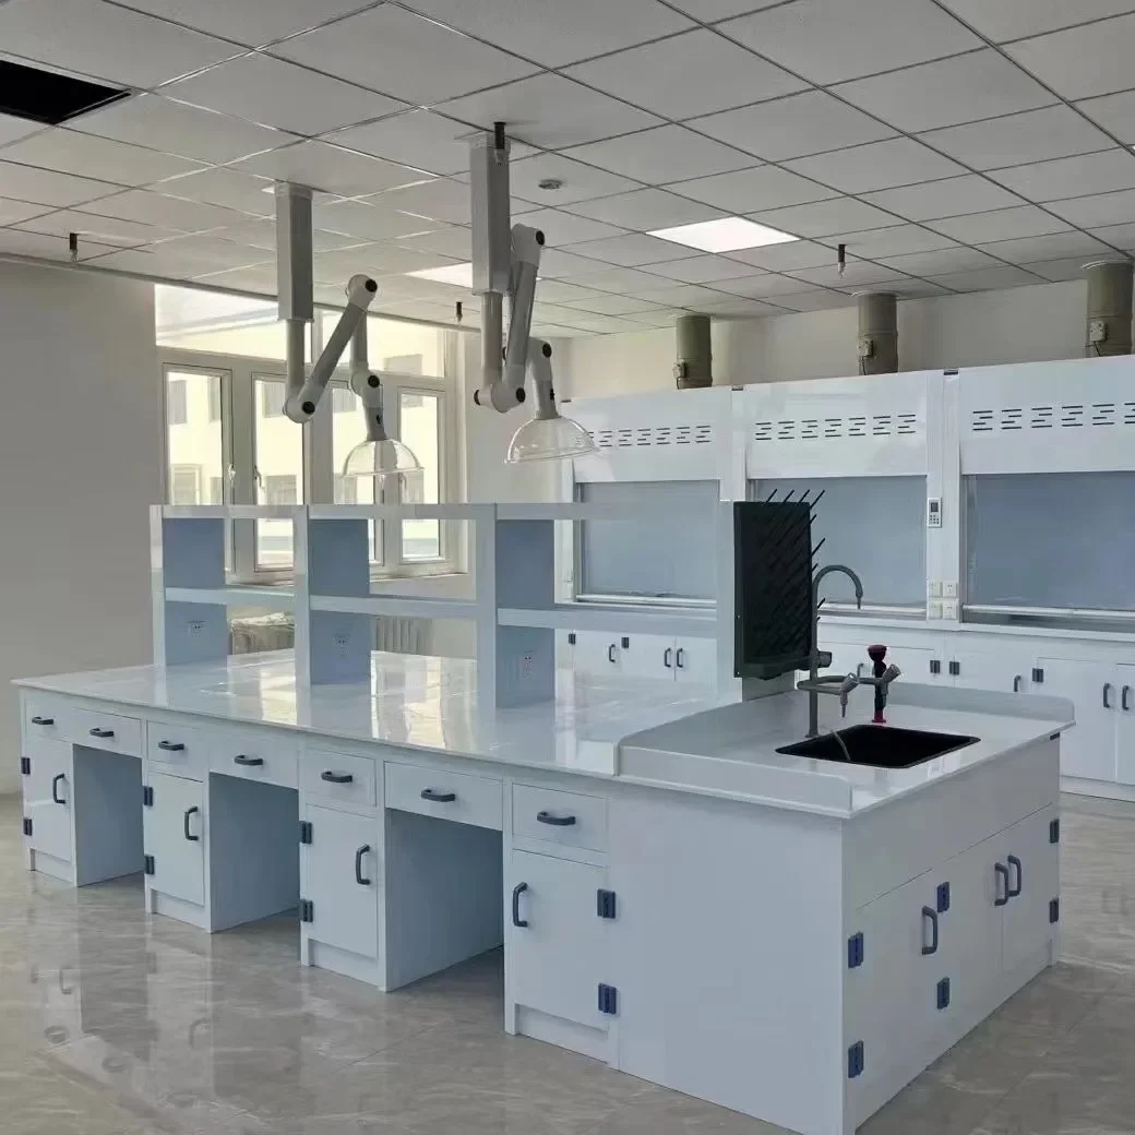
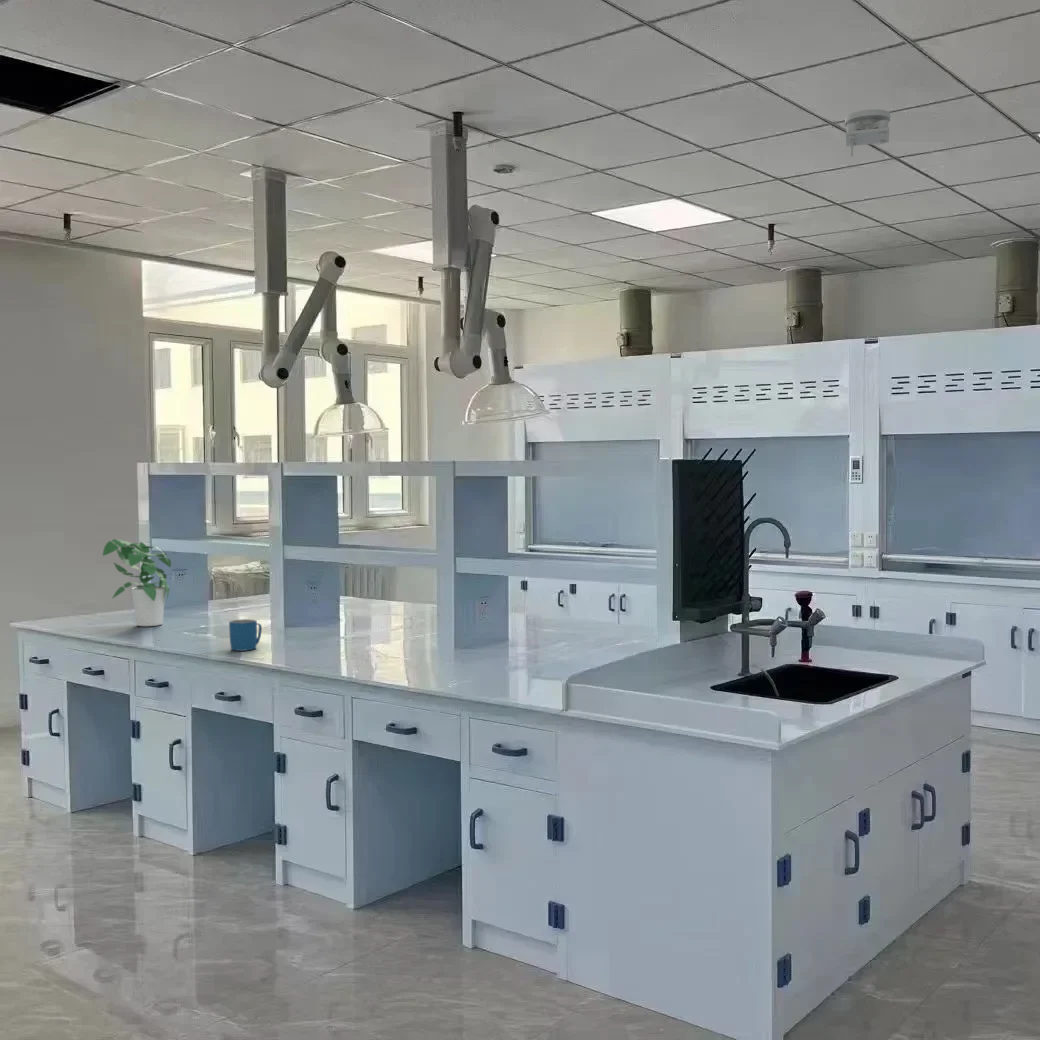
+ potted plant (140, 582)
+ smoke detector (867, 135)
+ mug (247, 634)
